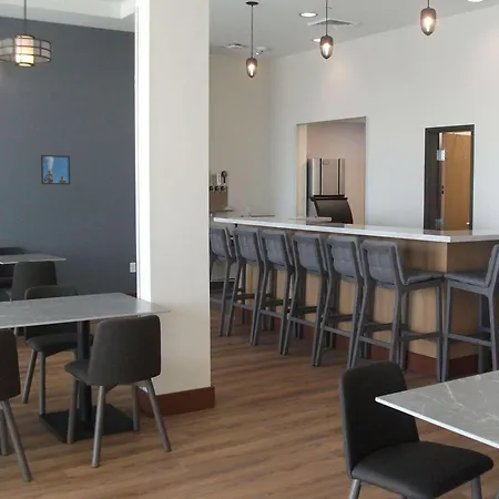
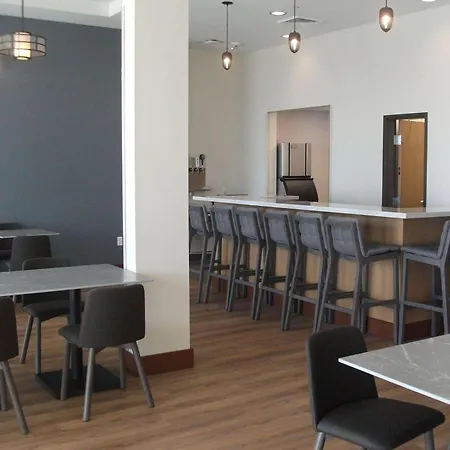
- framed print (55, 170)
